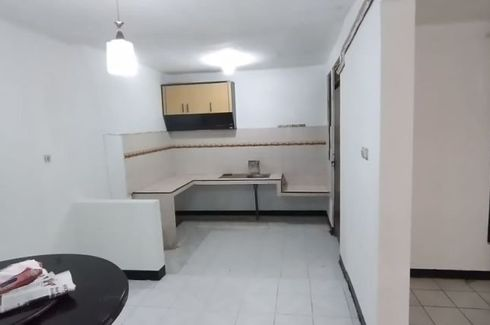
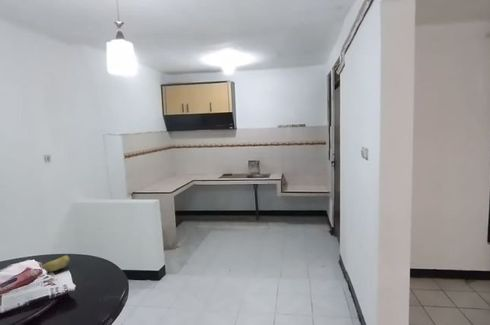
+ banana (56, 264)
